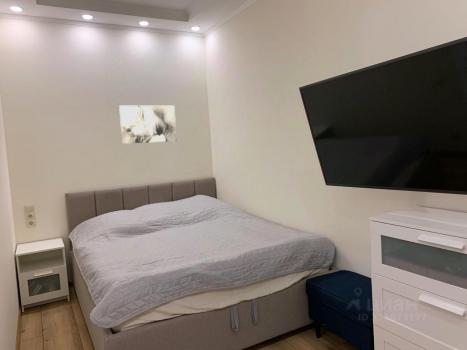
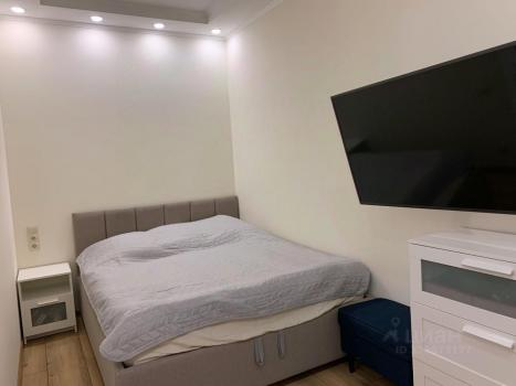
- wall art (149, 124)
